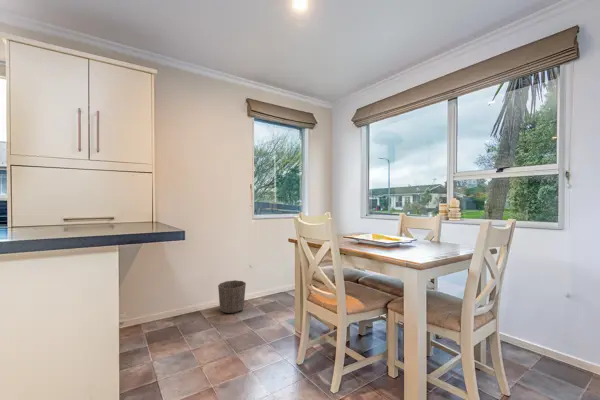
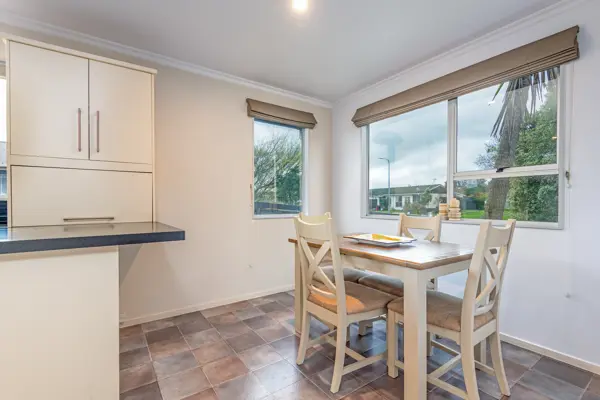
- waste basket (232, 296)
